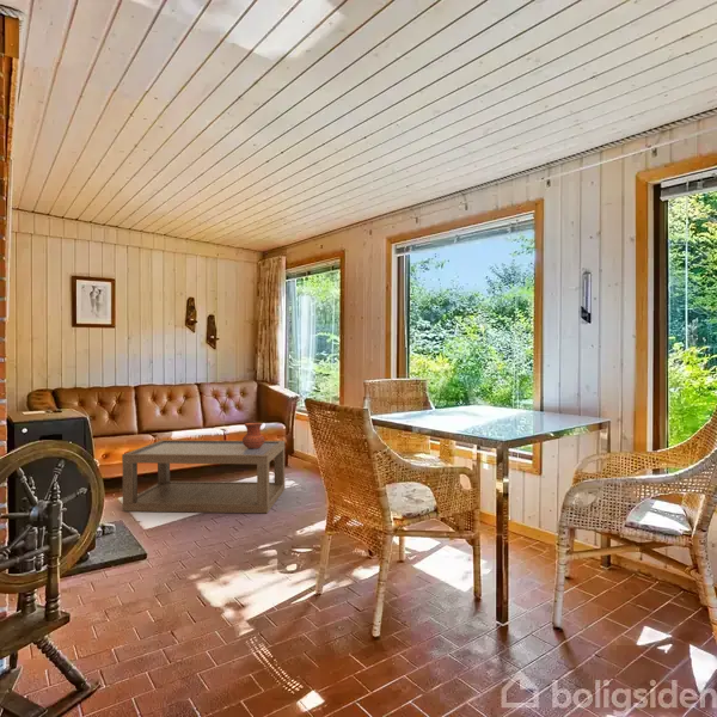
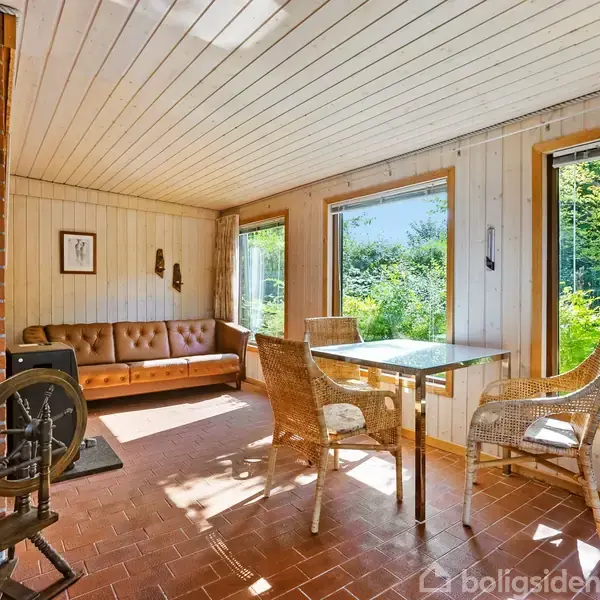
- coffee table (209, 482)
- ceramic pot (253, 434)
